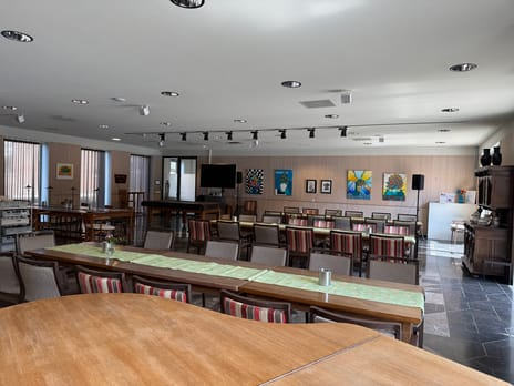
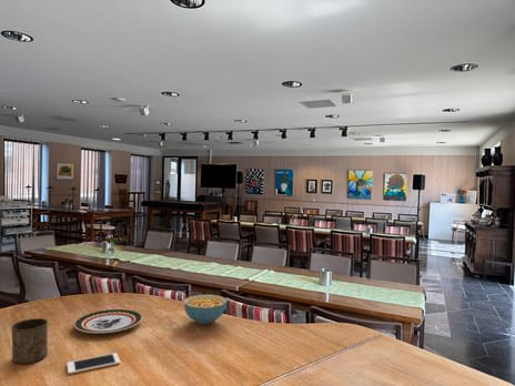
+ cup (29, 341)
+ cell phone (93, 363)
+ cereal bowl (204, 311)
+ plate (109, 322)
